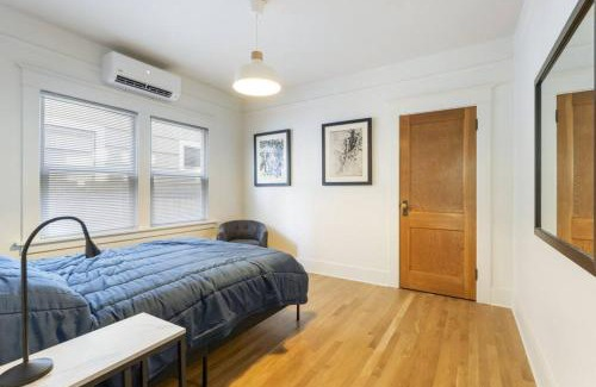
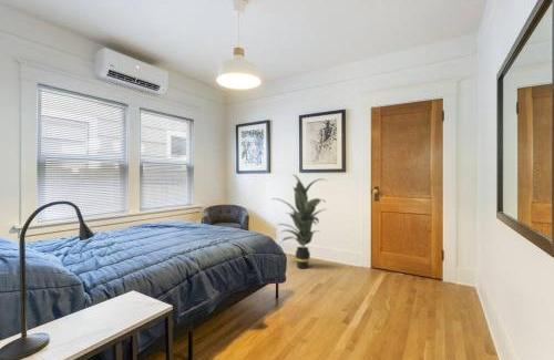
+ indoor plant (300, 219)
